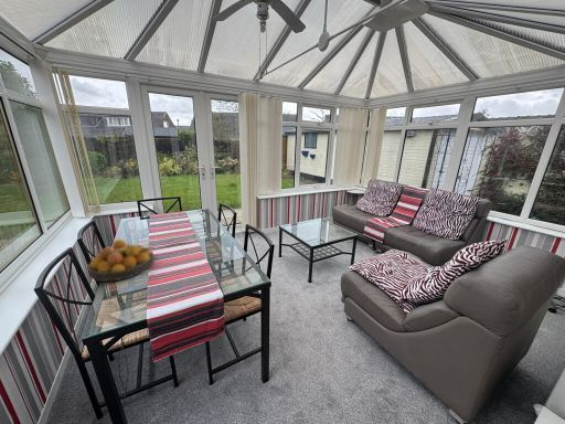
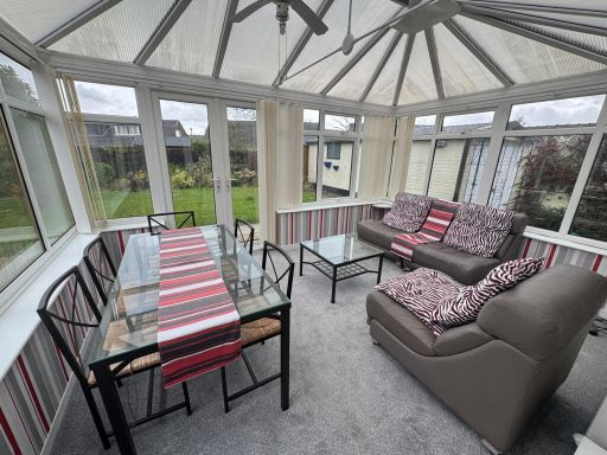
- fruit bowl (121, 255)
